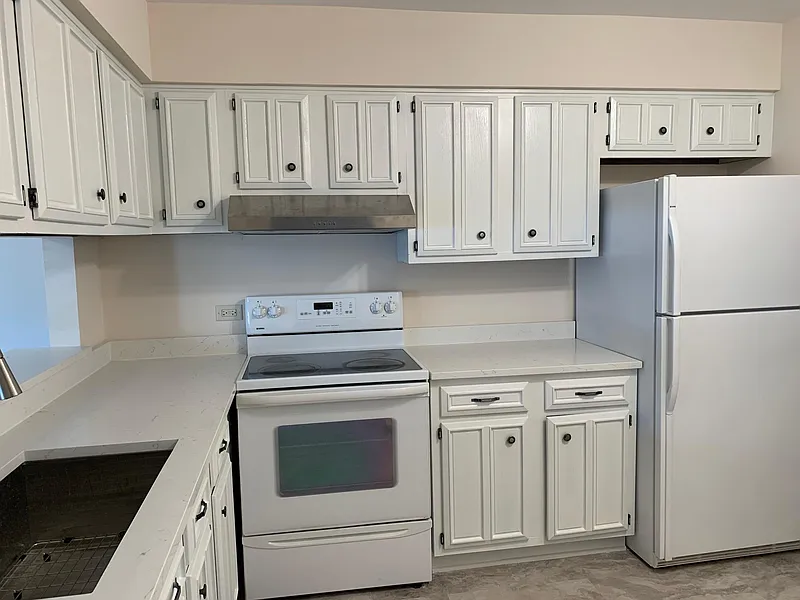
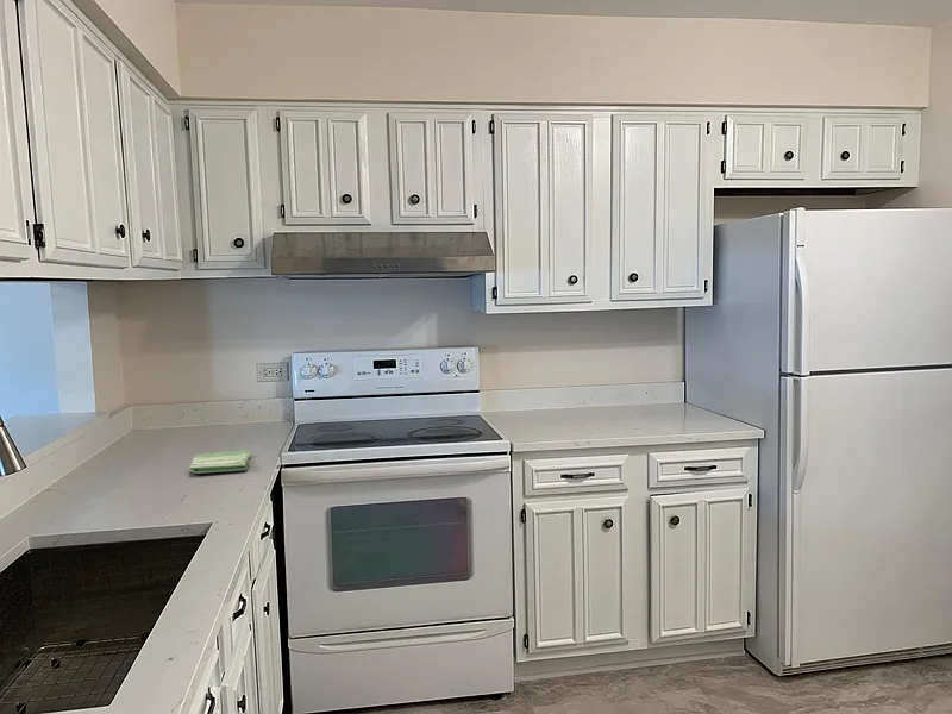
+ dish towel (220, 461)
